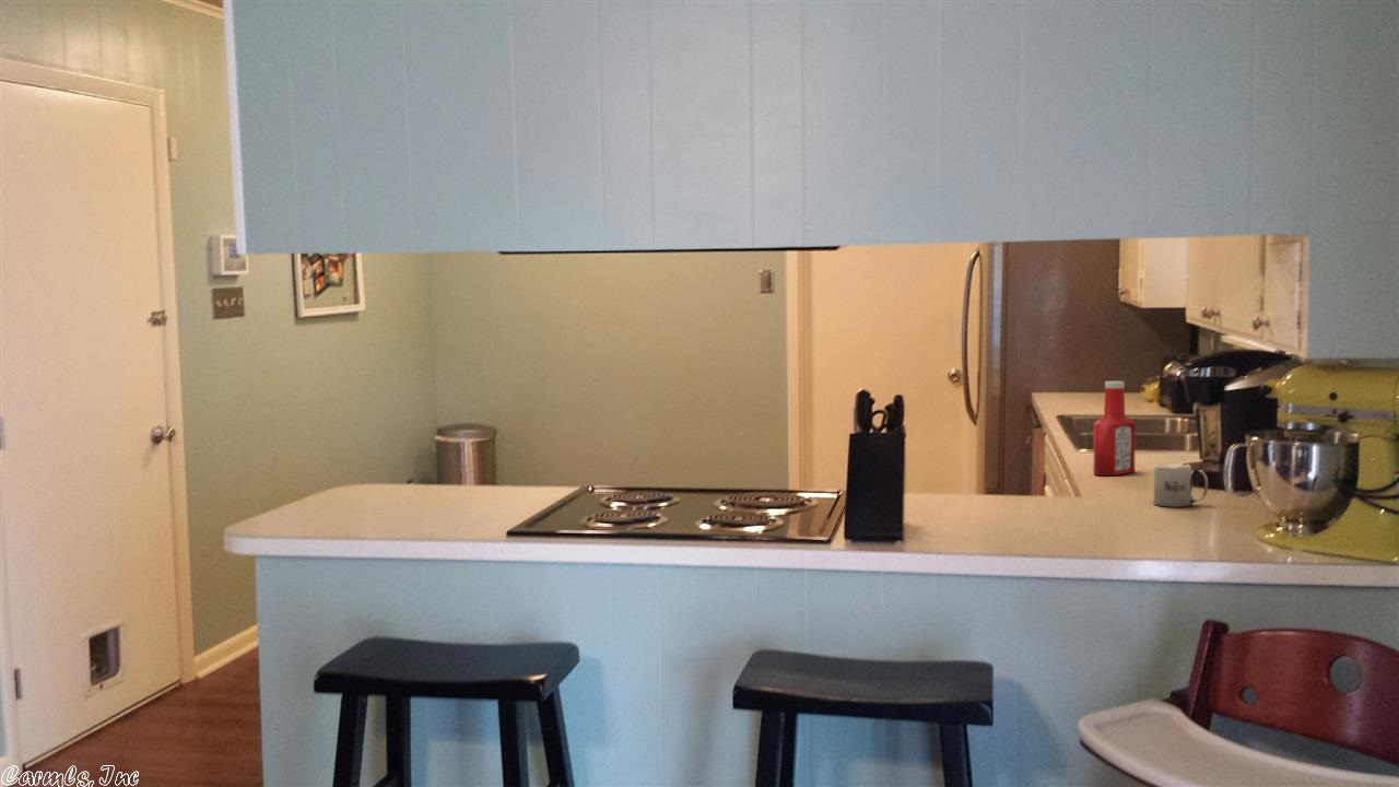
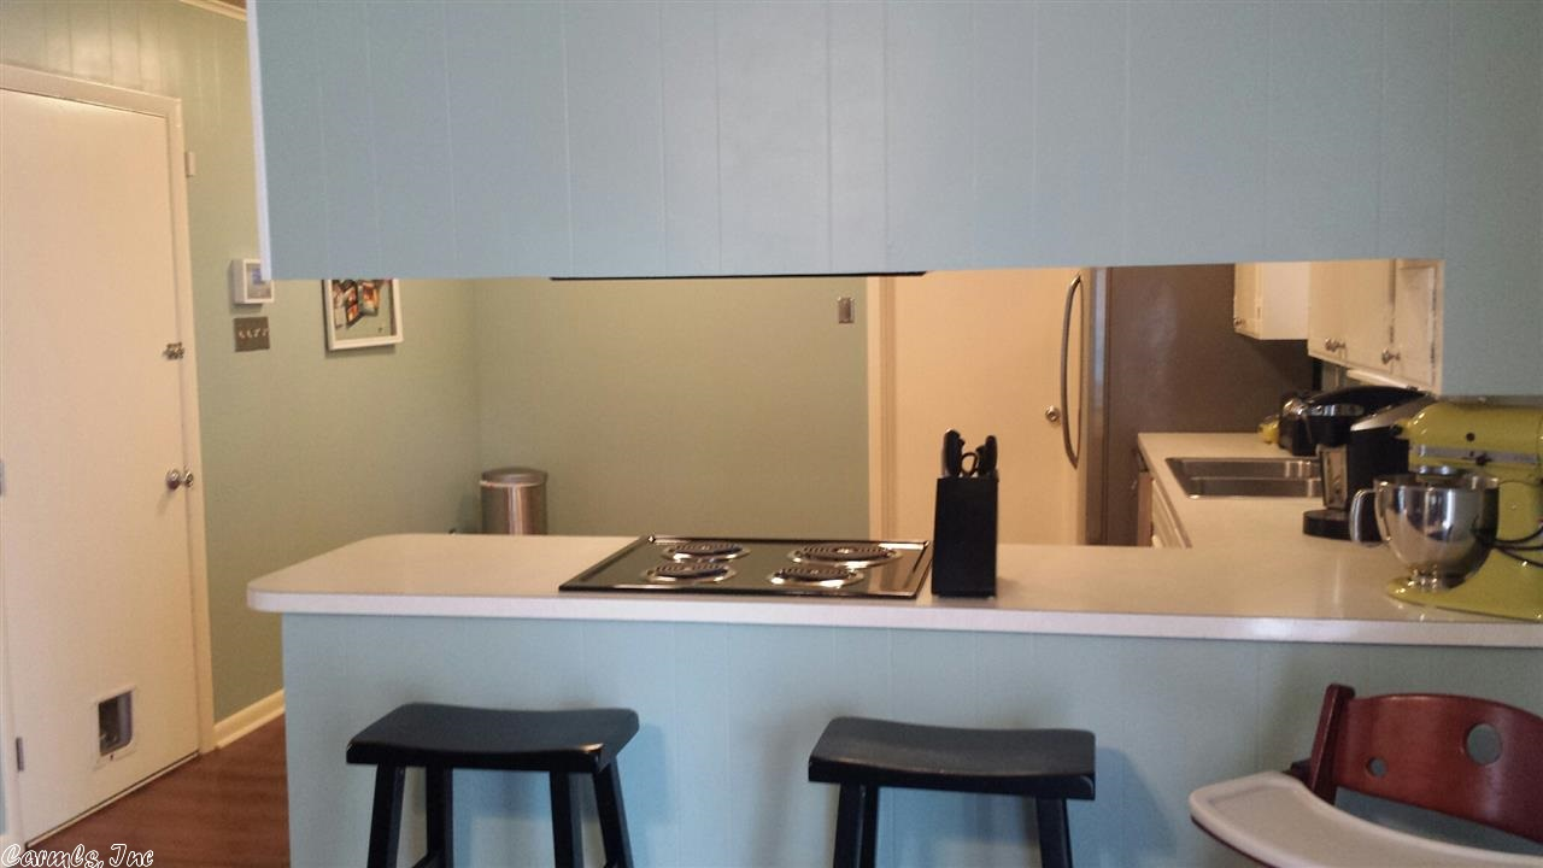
- mug (1179, 484)
- soap bottle (1114, 426)
